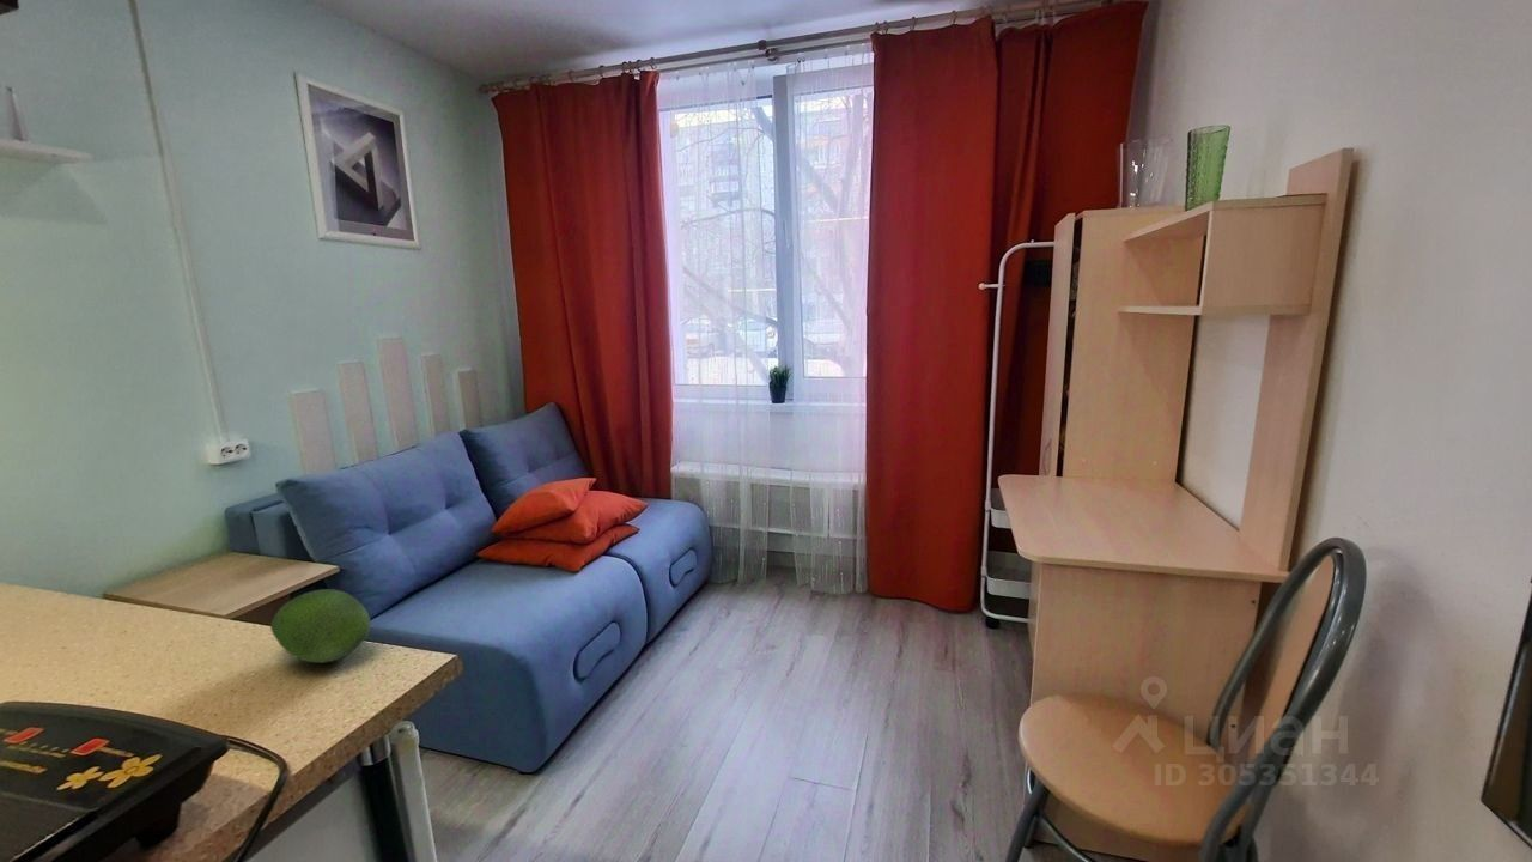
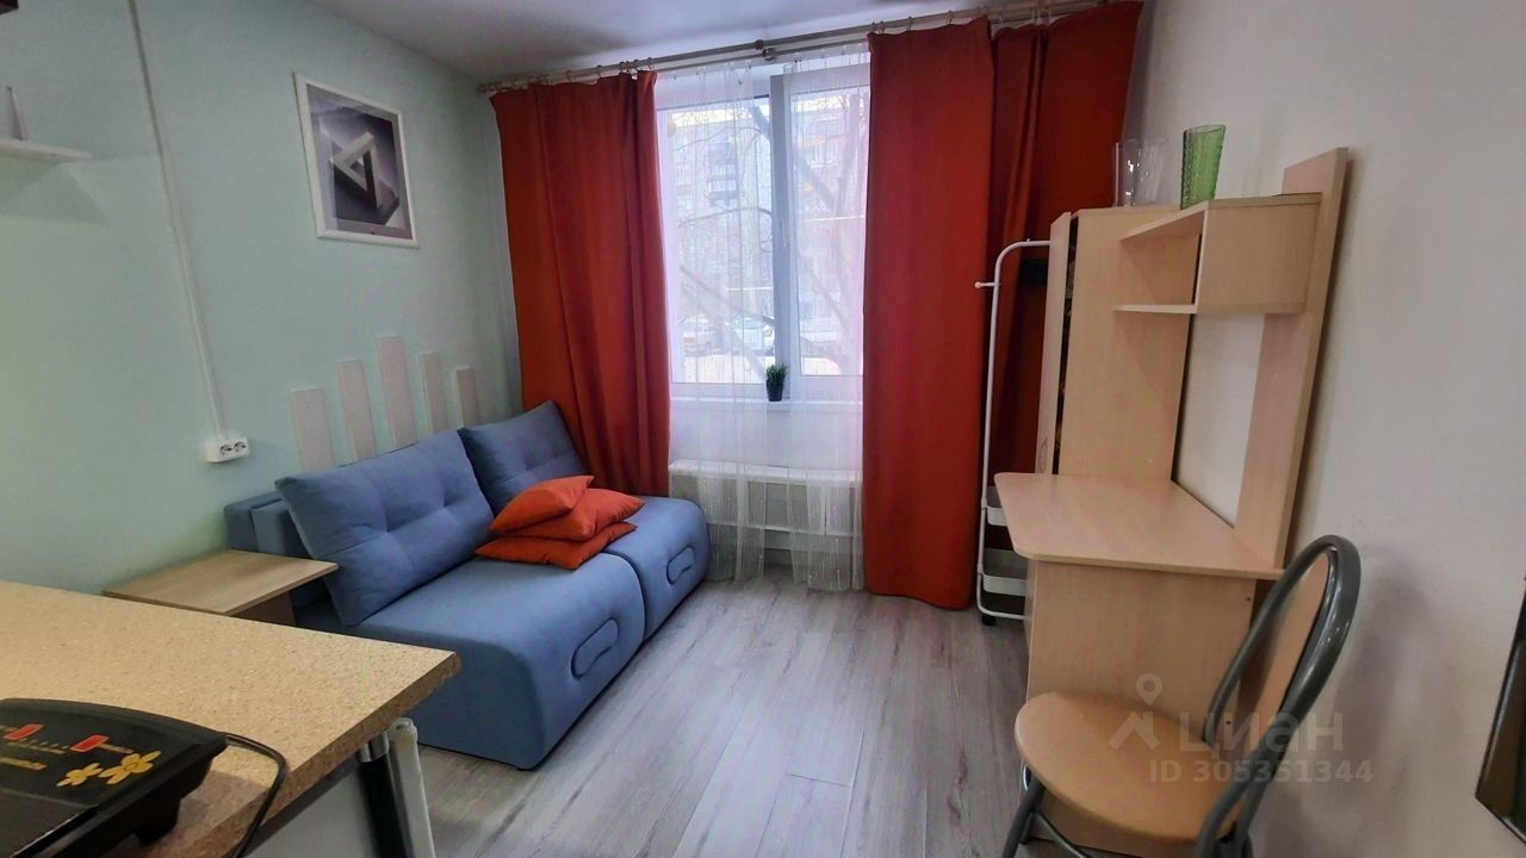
- fruit (318, 623)
